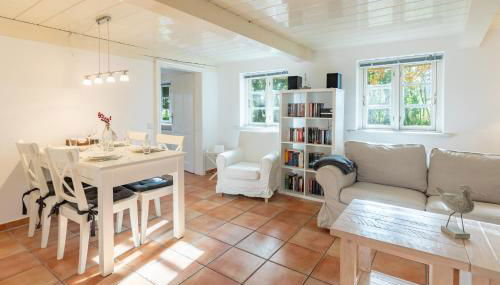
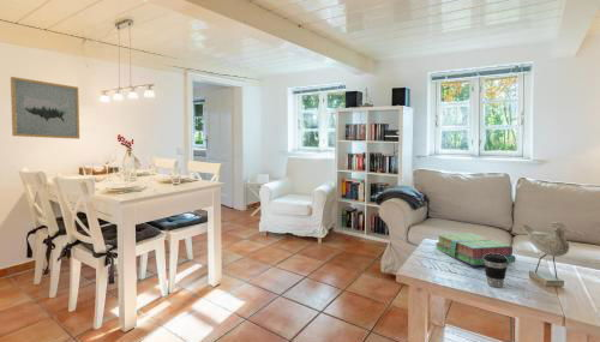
+ stack of books (472, 247)
+ wall art (47, 109)
+ coffee cup (494, 270)
